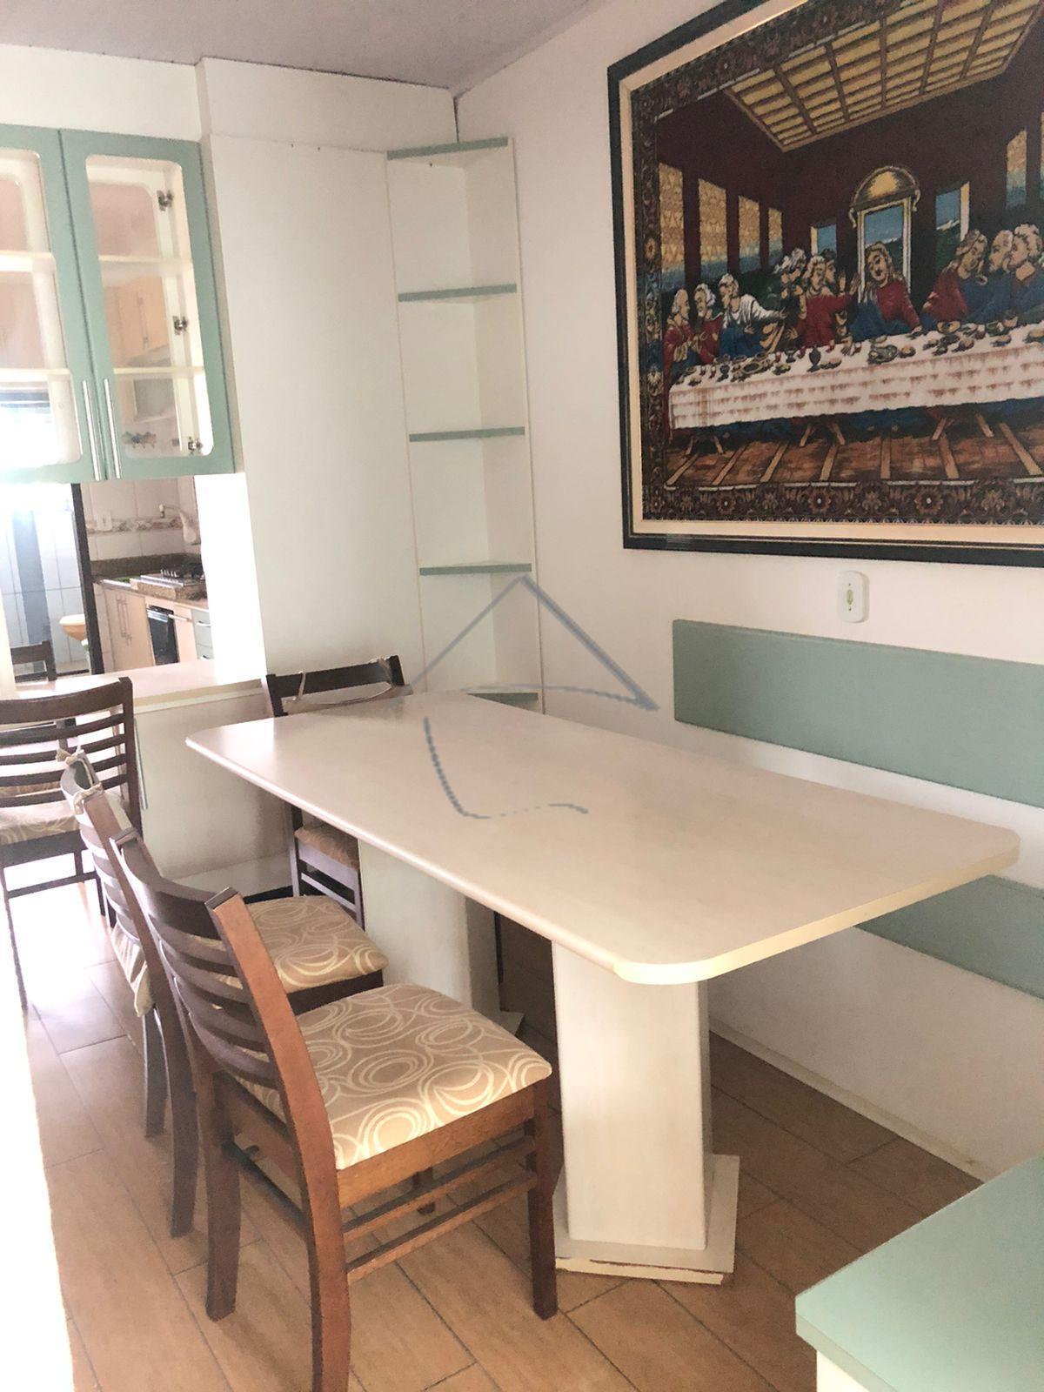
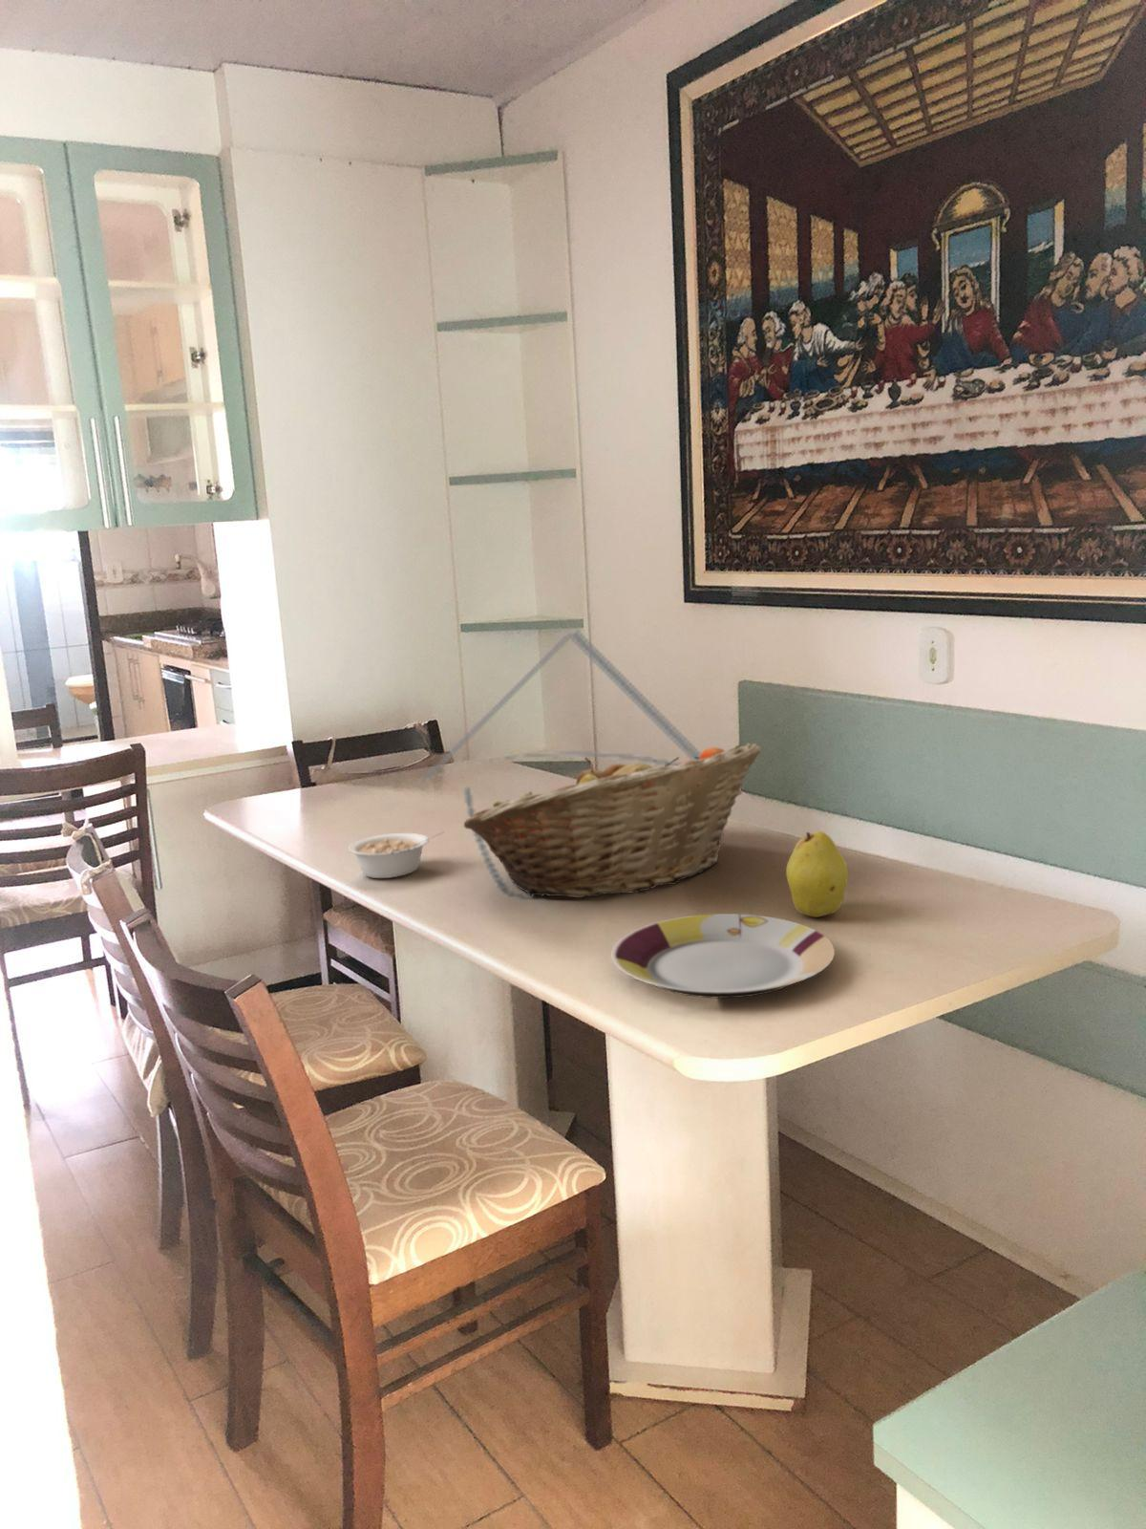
+ plate (722, 957)
+ fruit basket (618, 809)
+ fruit (816, 872)
+ legume (392, 854)
